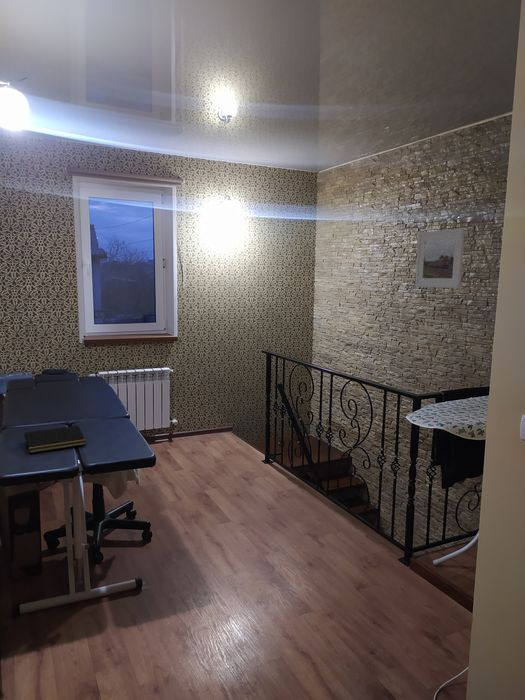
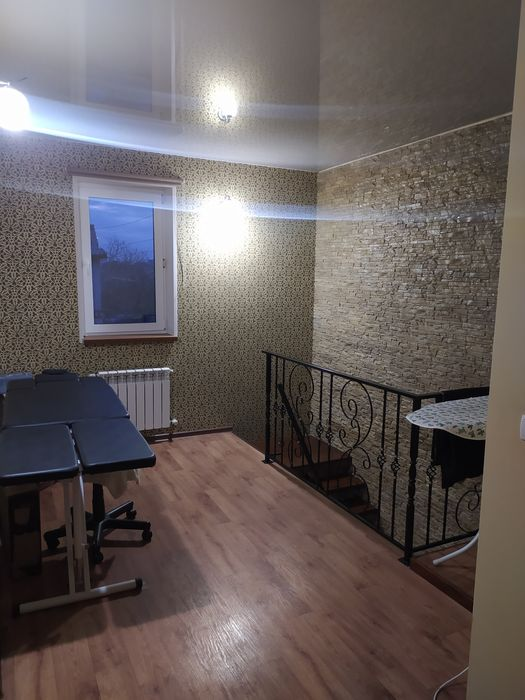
- notepad (55, 438)
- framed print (438, 259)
